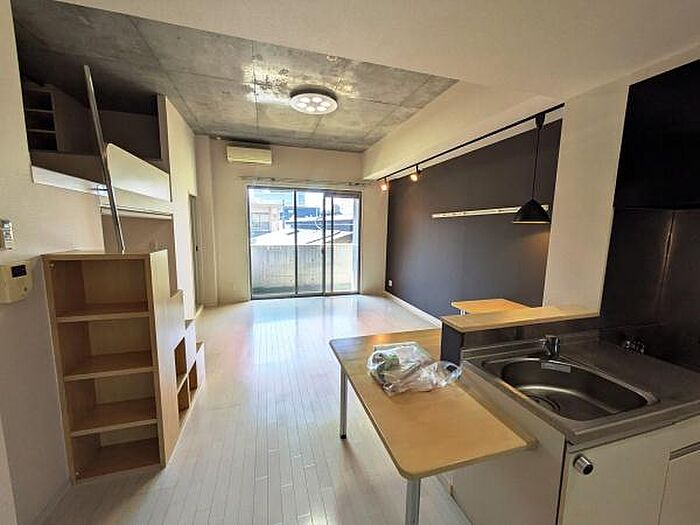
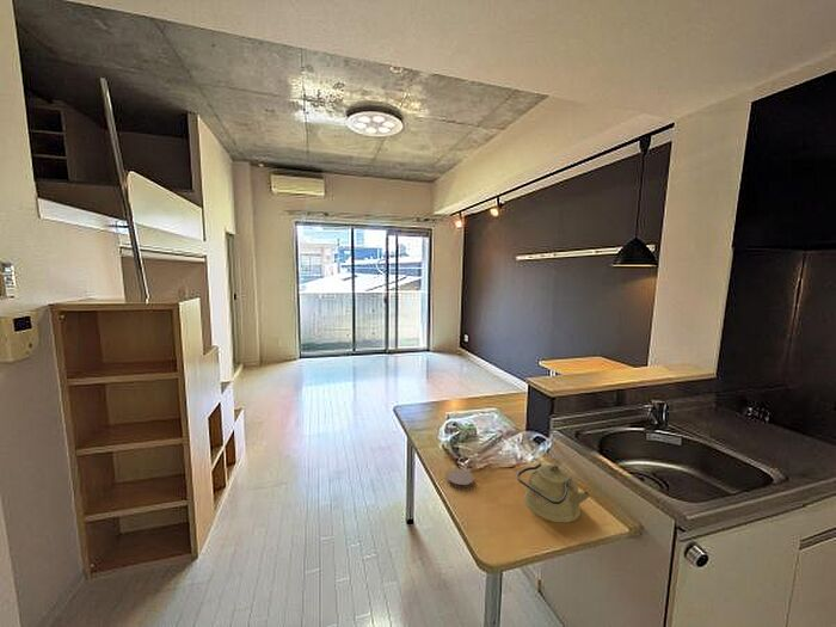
+ kettle (557, 487)
+ coaster (460, 478)
